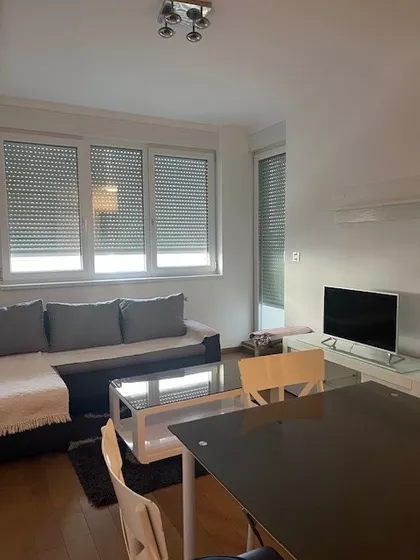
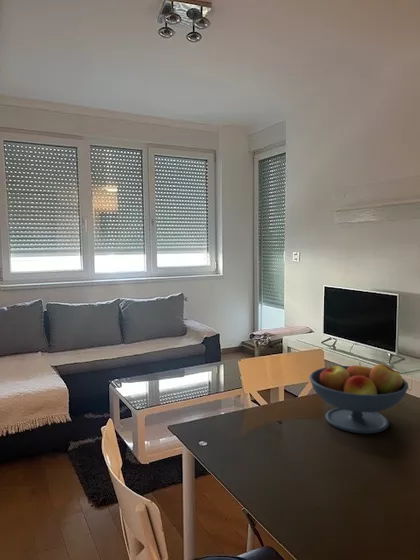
+ fruit bowl (356, 392)
